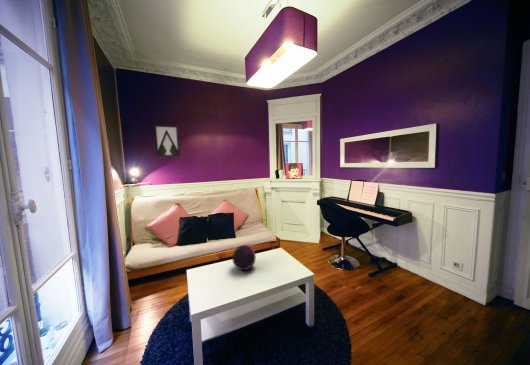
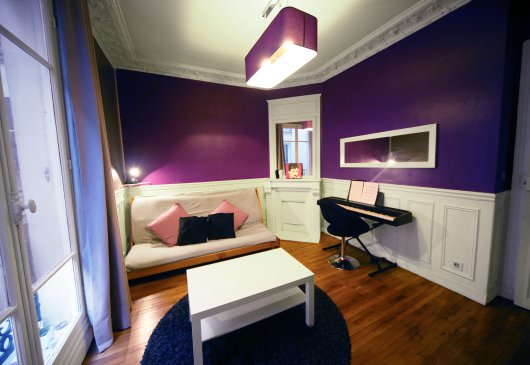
- decorative orb (244, 257)
- wall art (167, 141)
